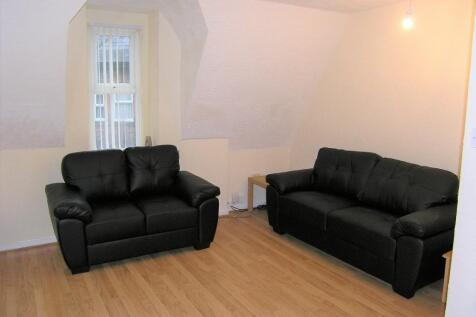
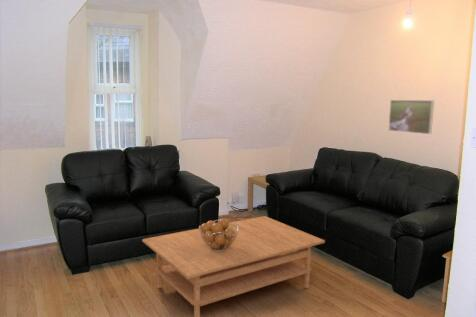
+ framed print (410, 116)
+ coffee table (233, 263)
+ fruit basket (219, 233)
